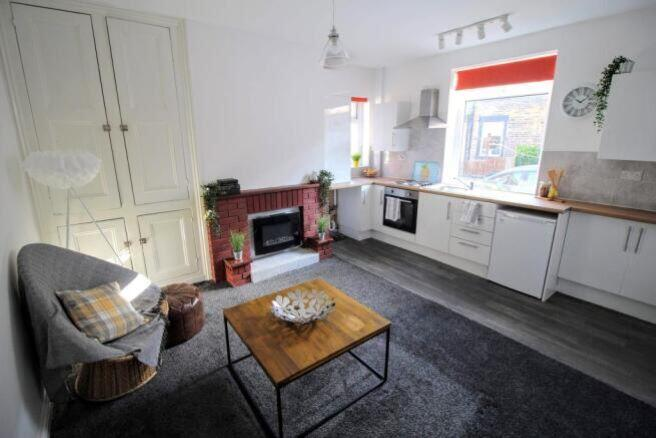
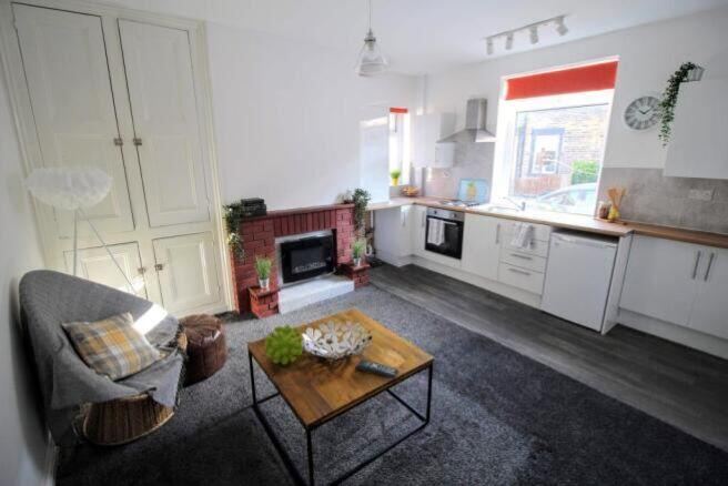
+ plant (284, 344)
+ remote control (376, 368)
